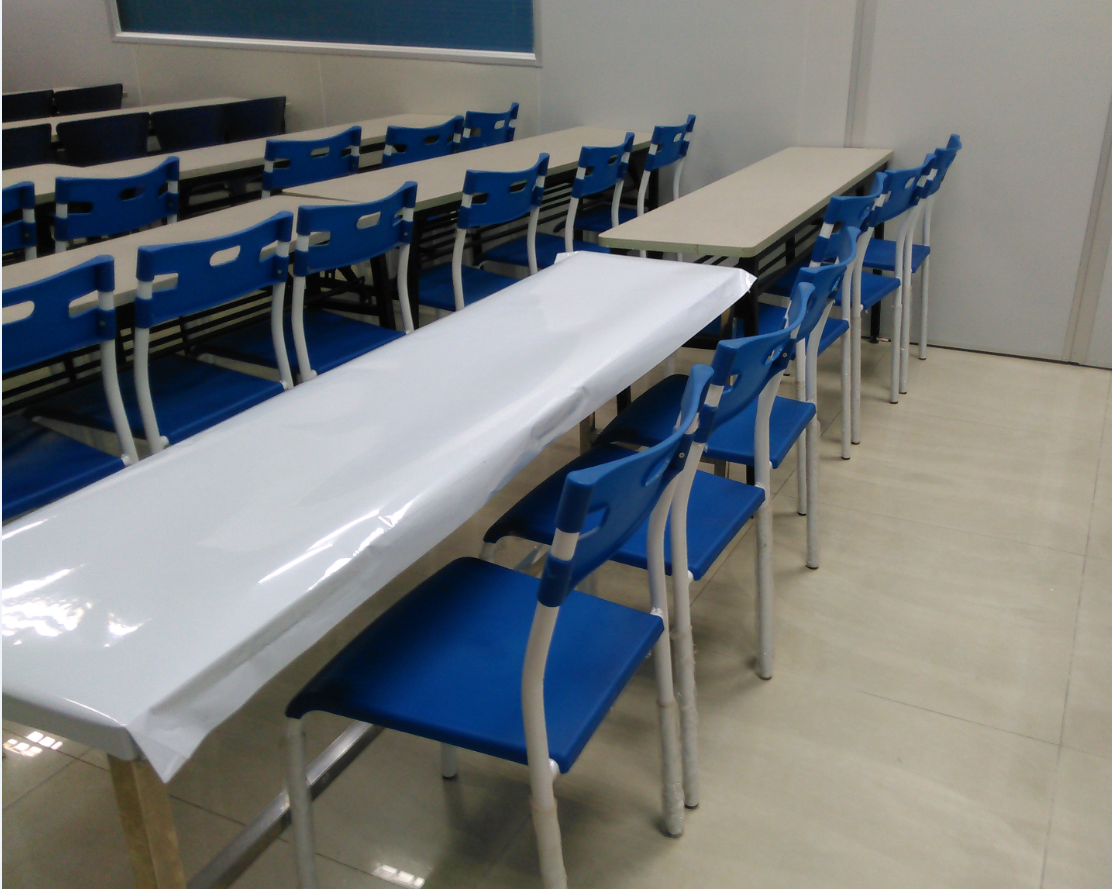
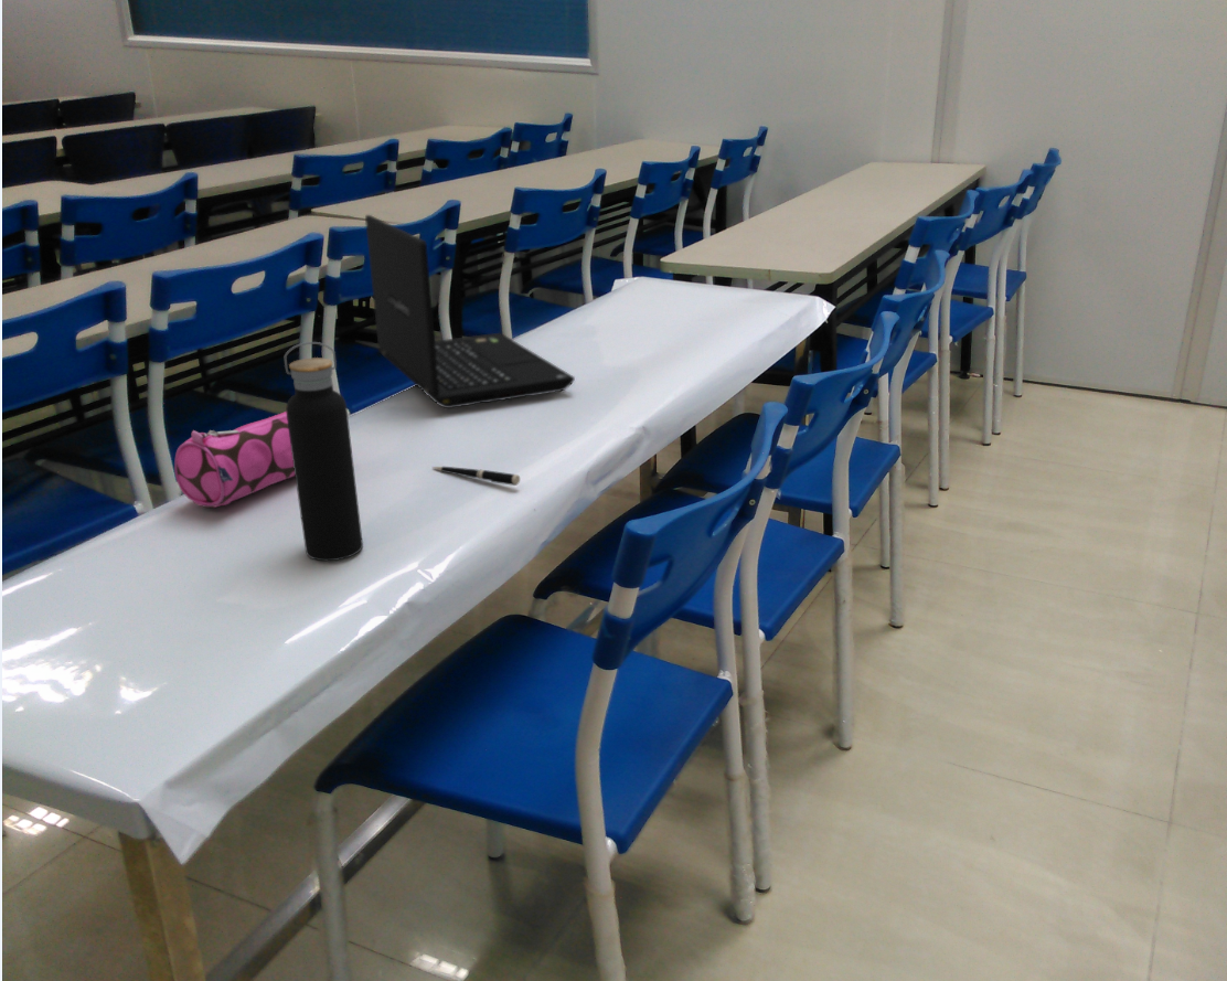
+ laptop (431, 308)
+ water bottle (321, 449)
+ pen (473, 471)
+ pencil case (264, 447)
